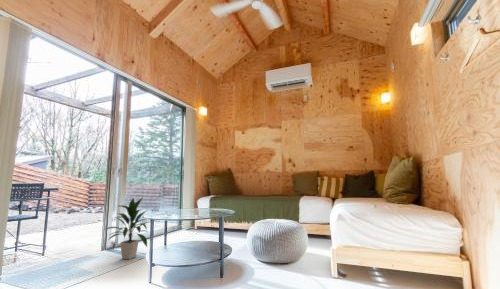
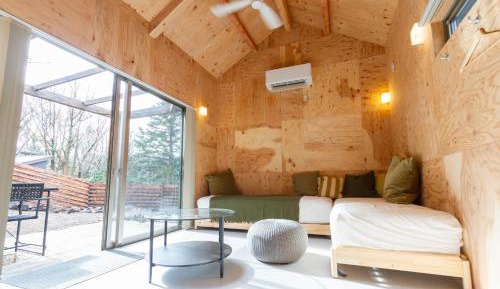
- indoor plant (130, 227)
